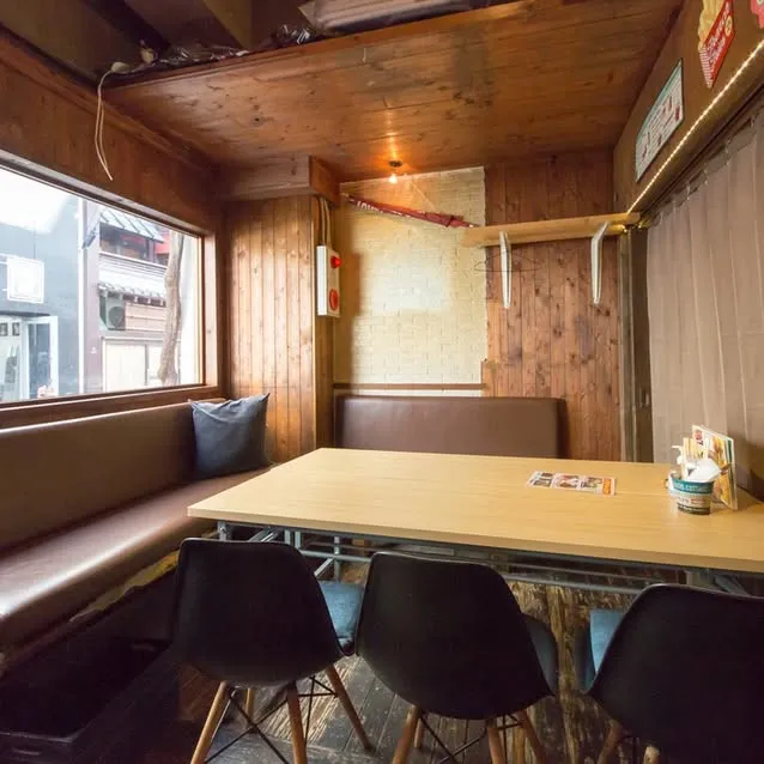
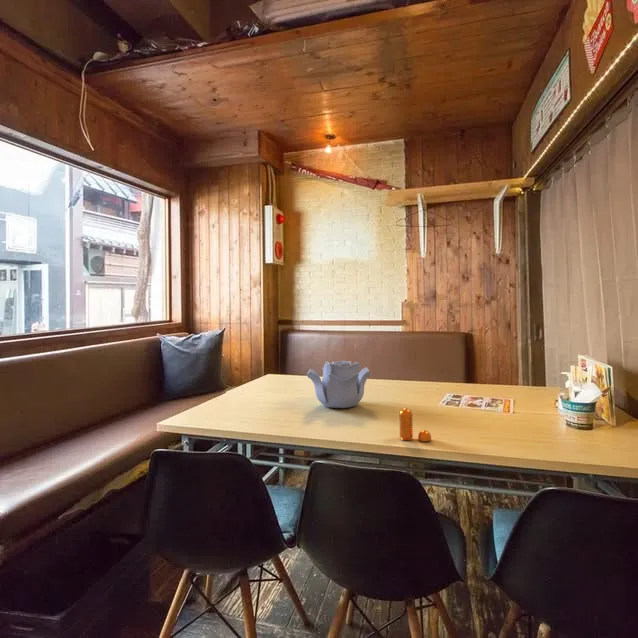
+ pepper shaker (412, 423)
+ decorative bowl (339, 383)
